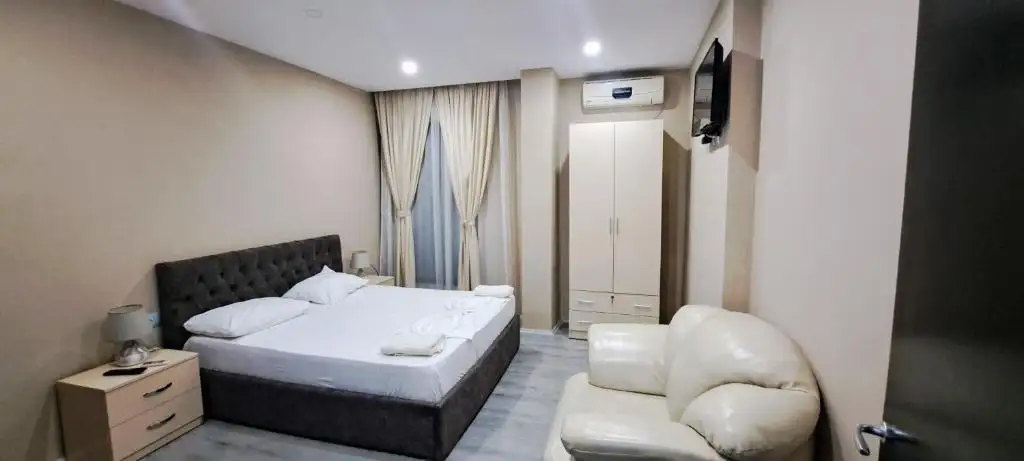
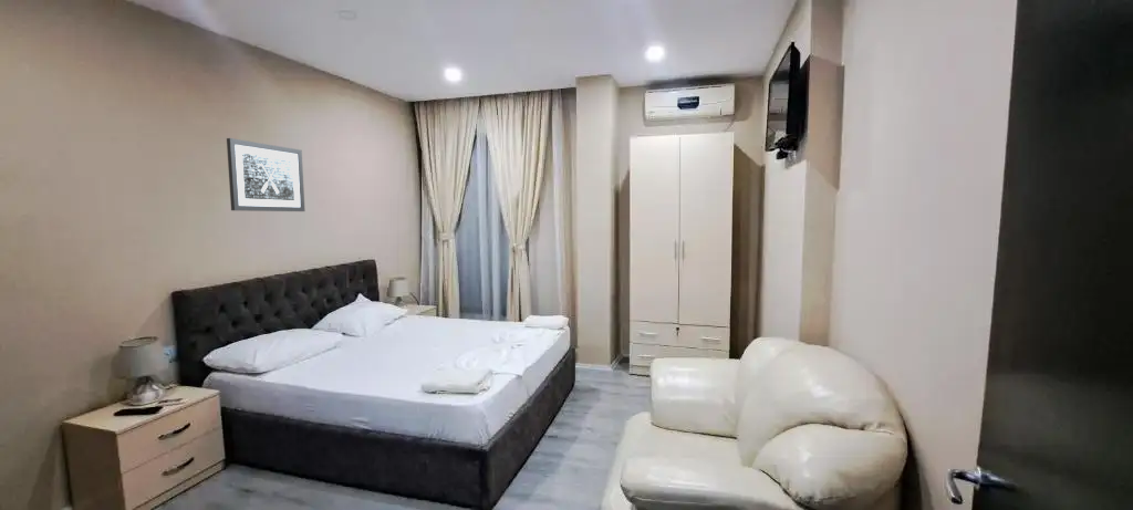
+ wall art (269, 177)
